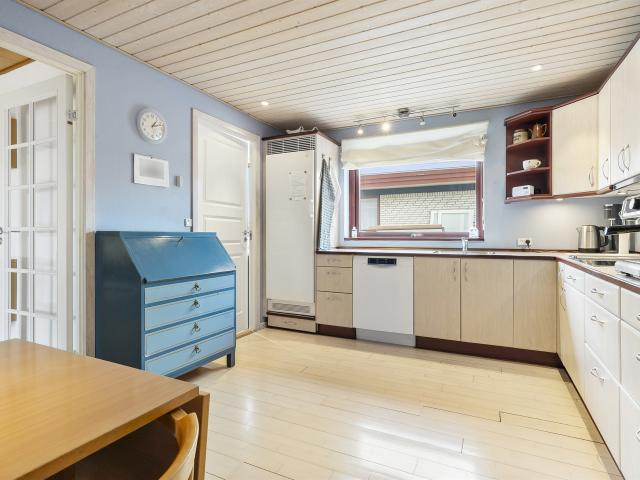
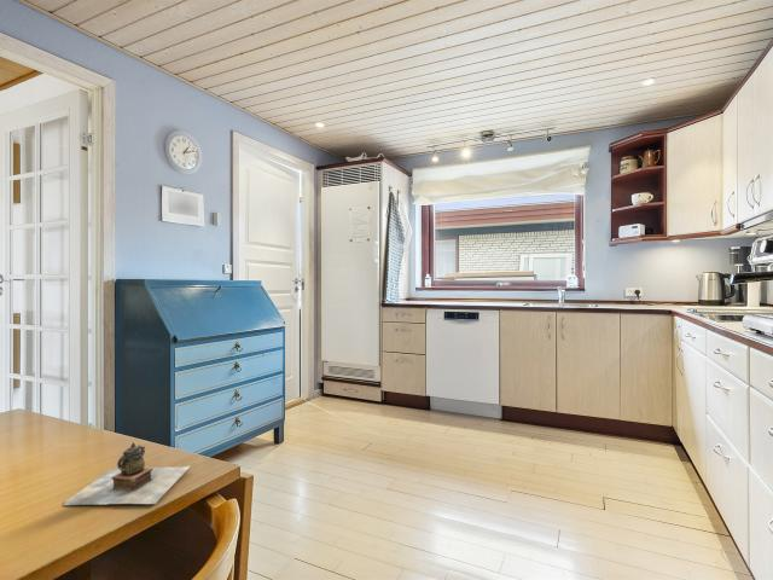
+ teapot (133, 464)
